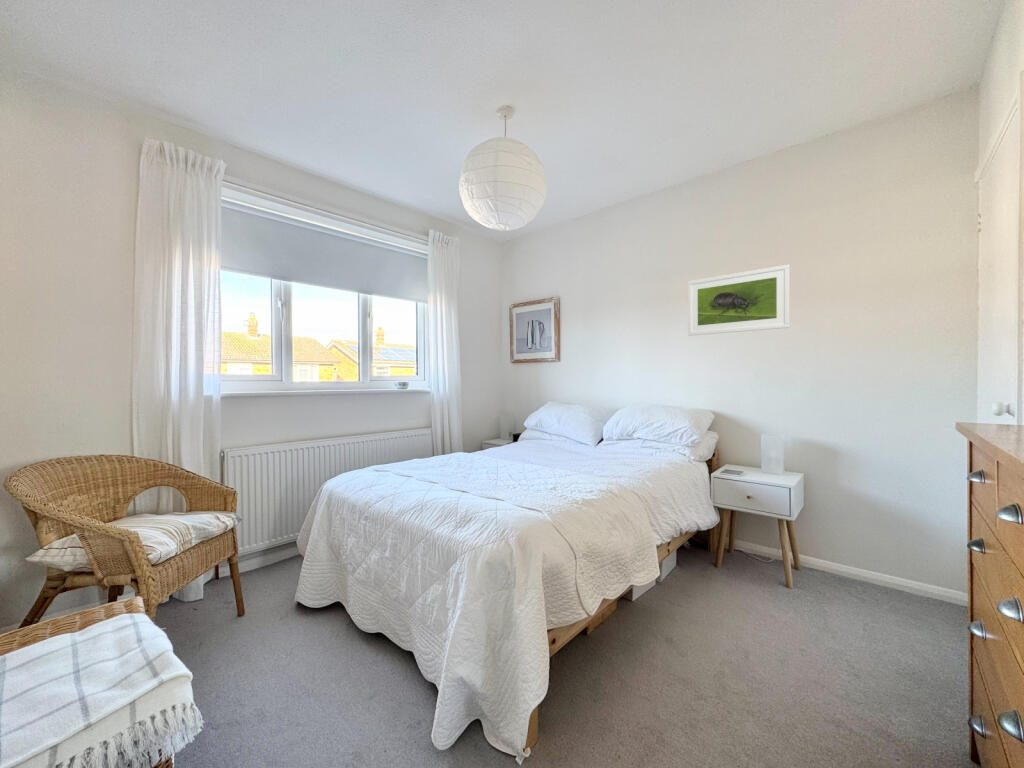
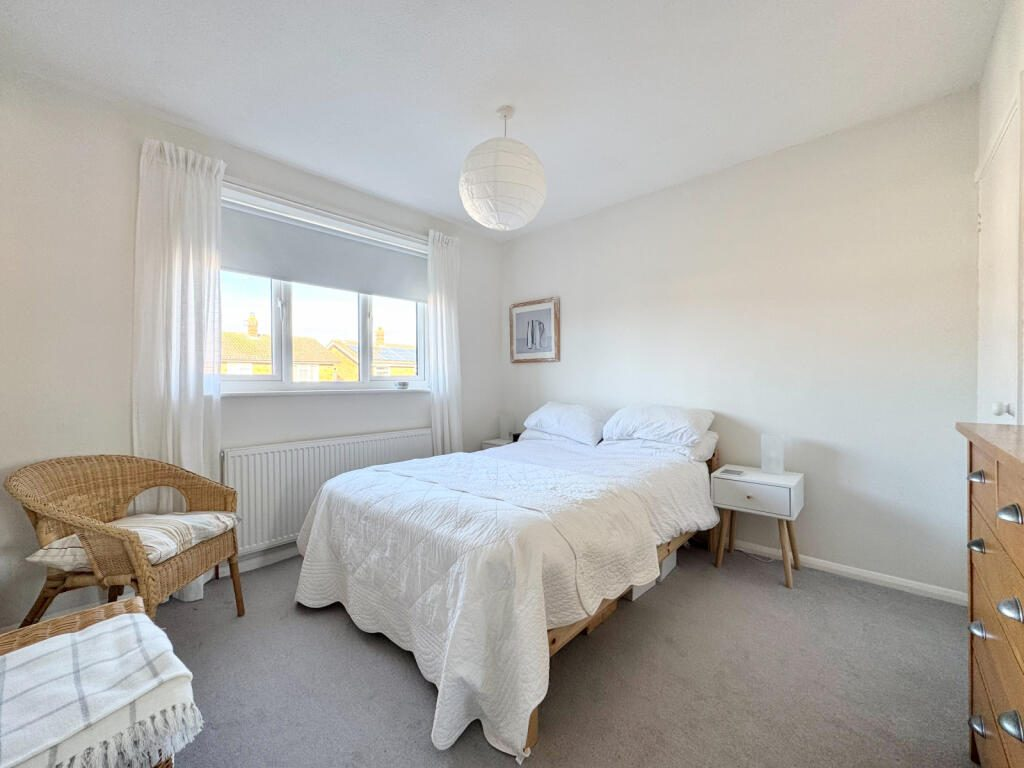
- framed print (735, 302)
